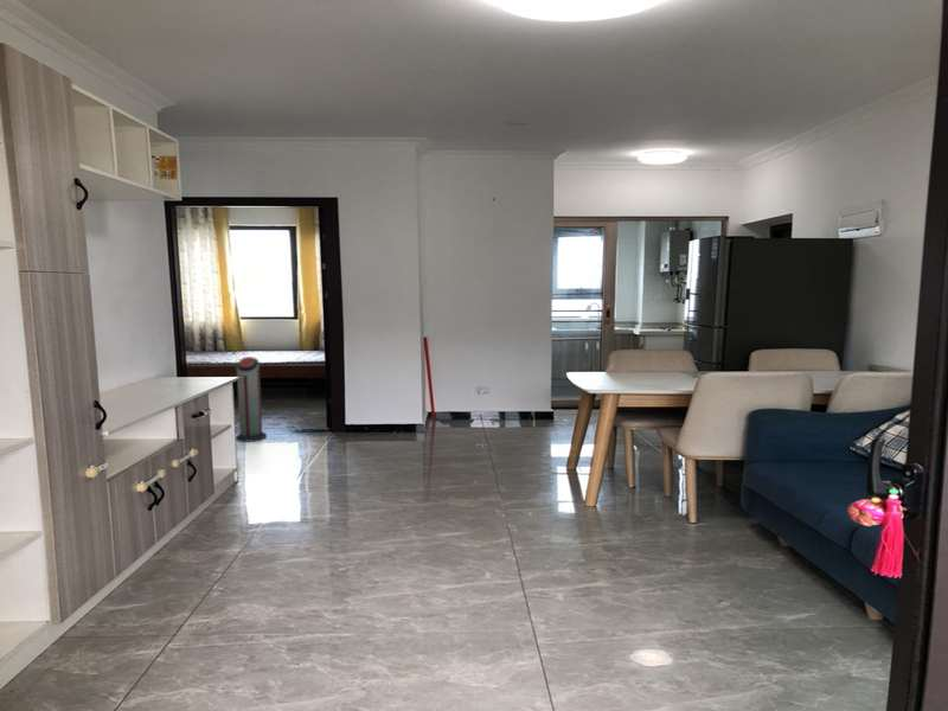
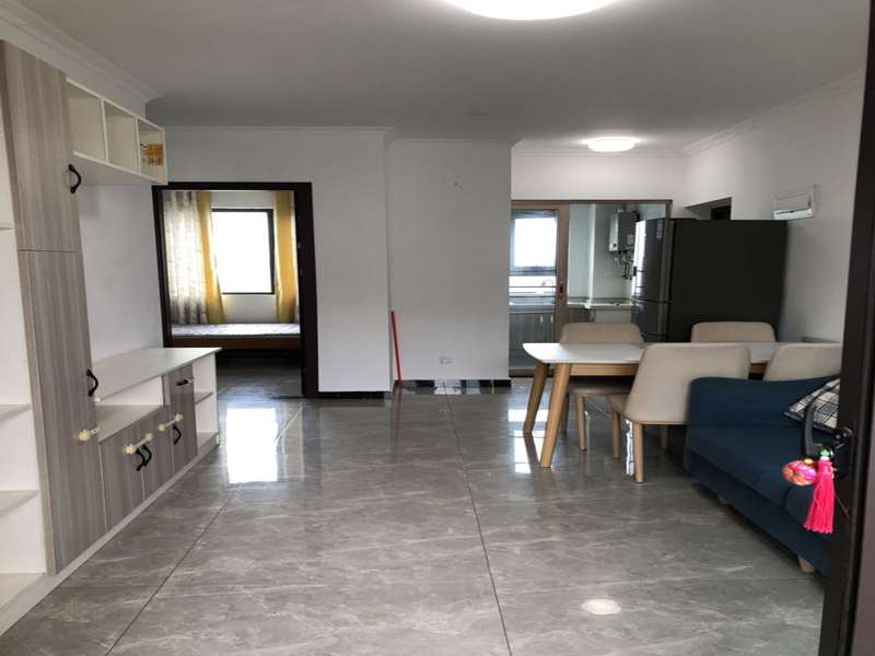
- air purifier (249, 397)
